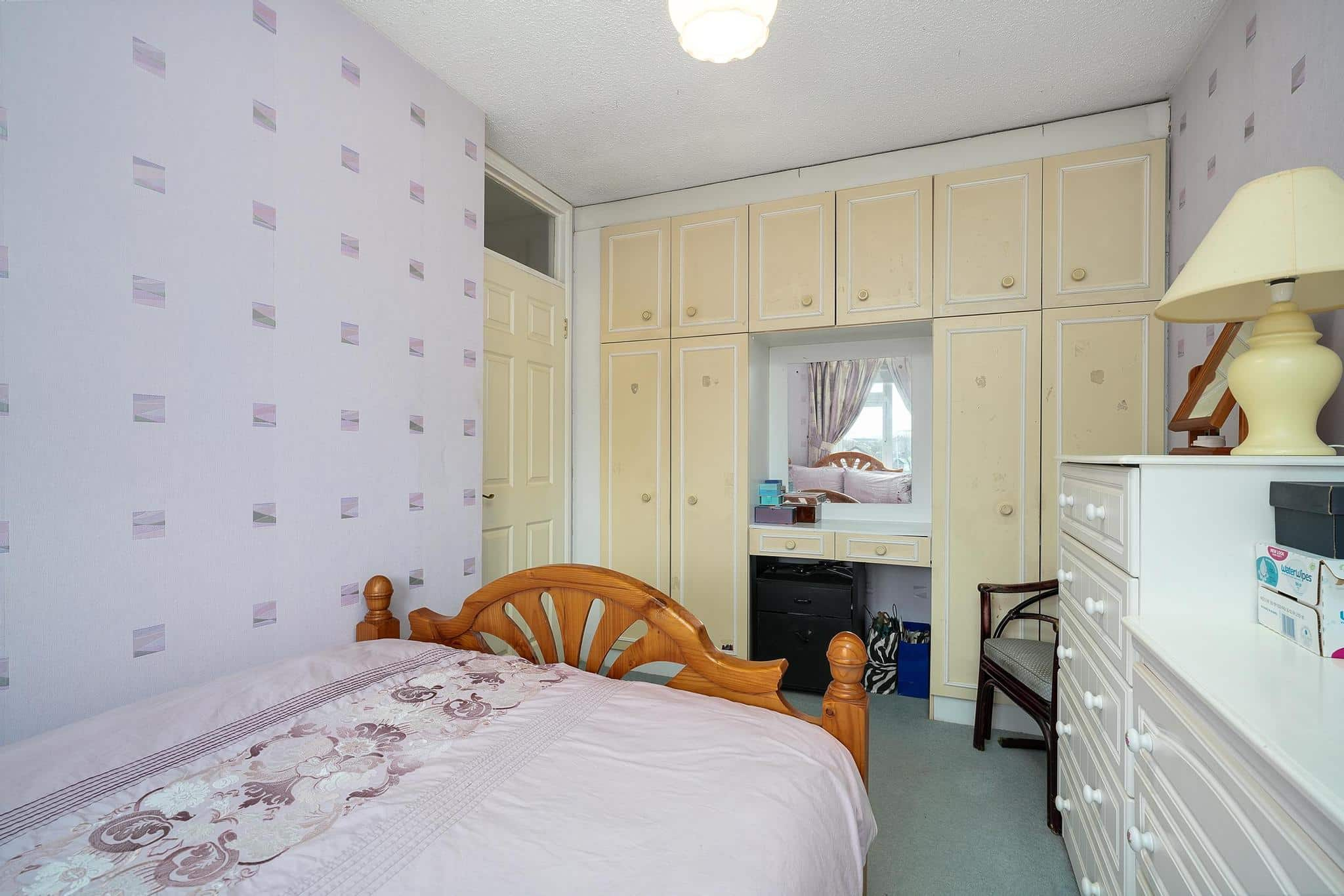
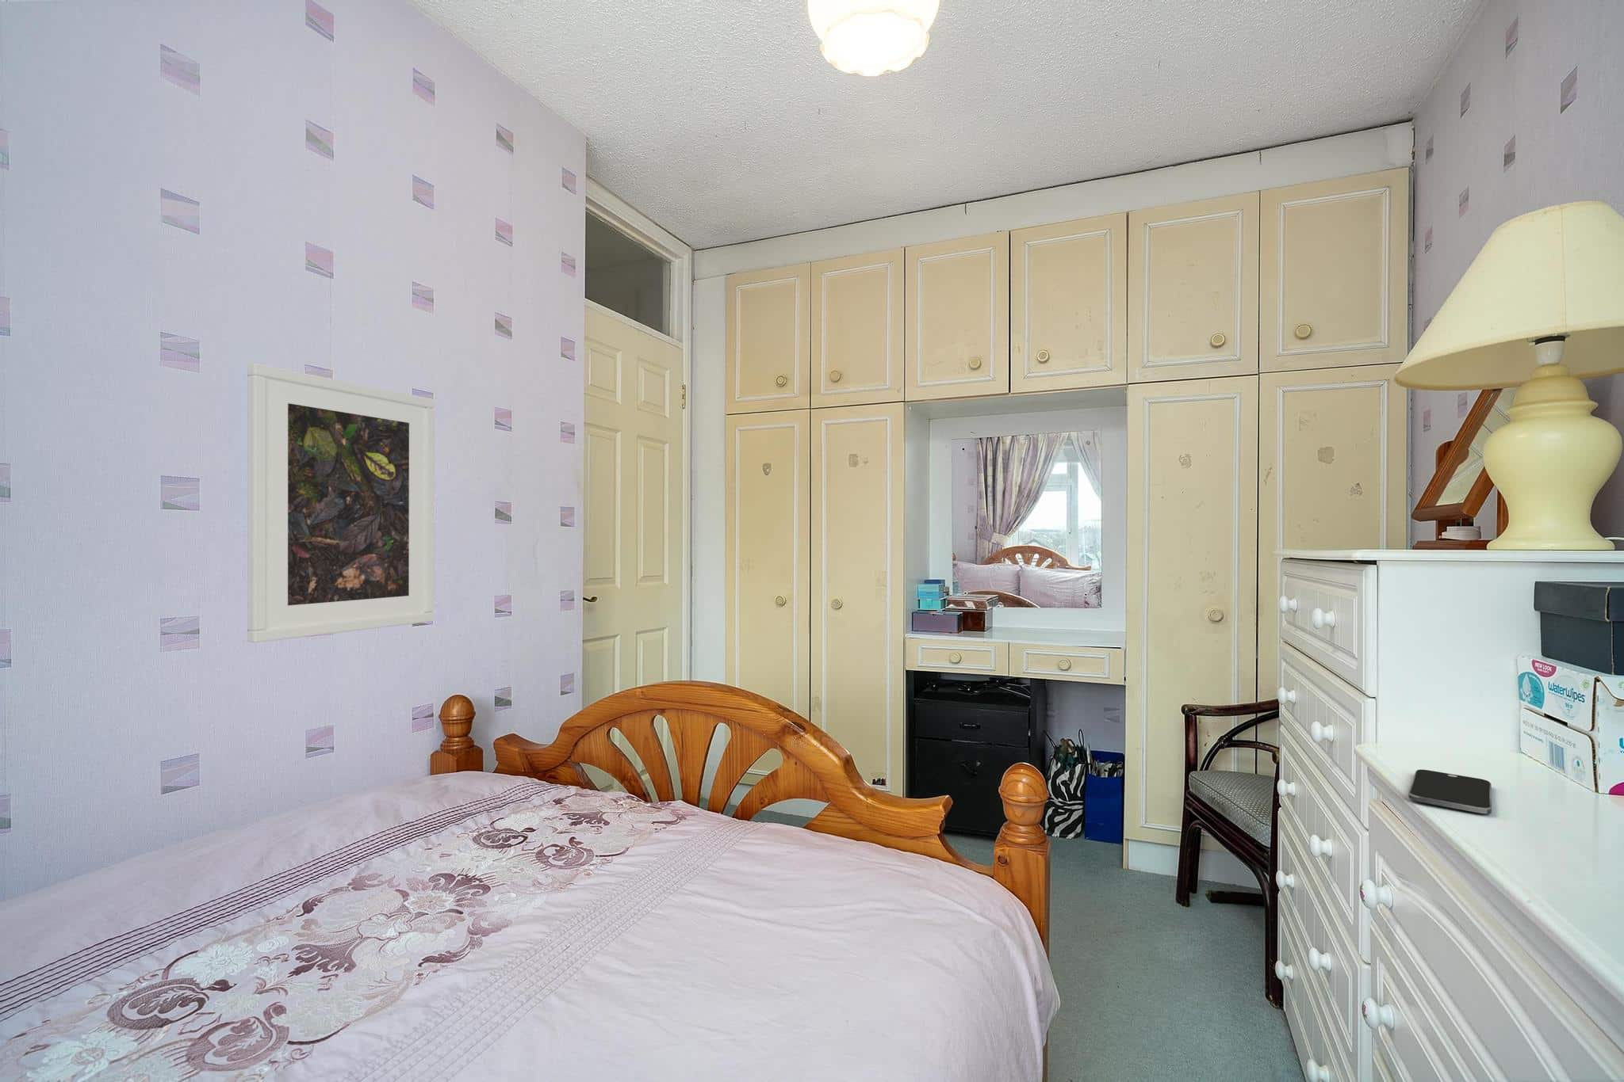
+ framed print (352, 507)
+ smartphone (1450, 789)
